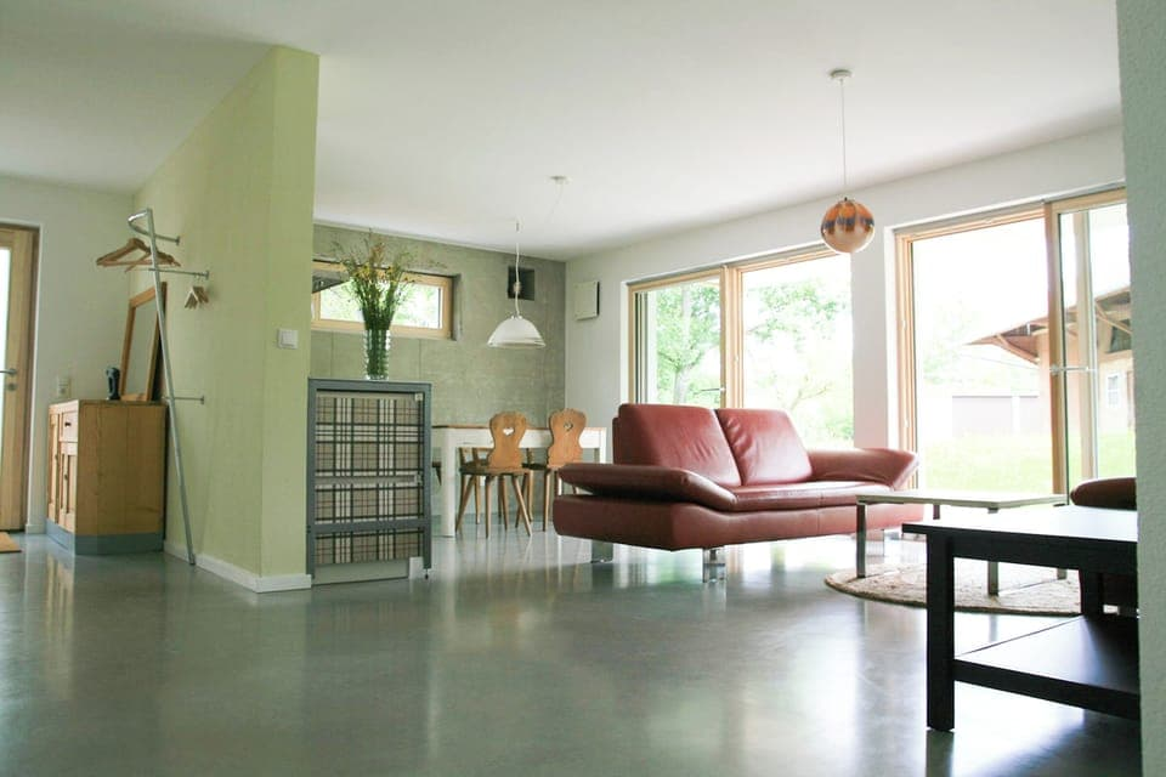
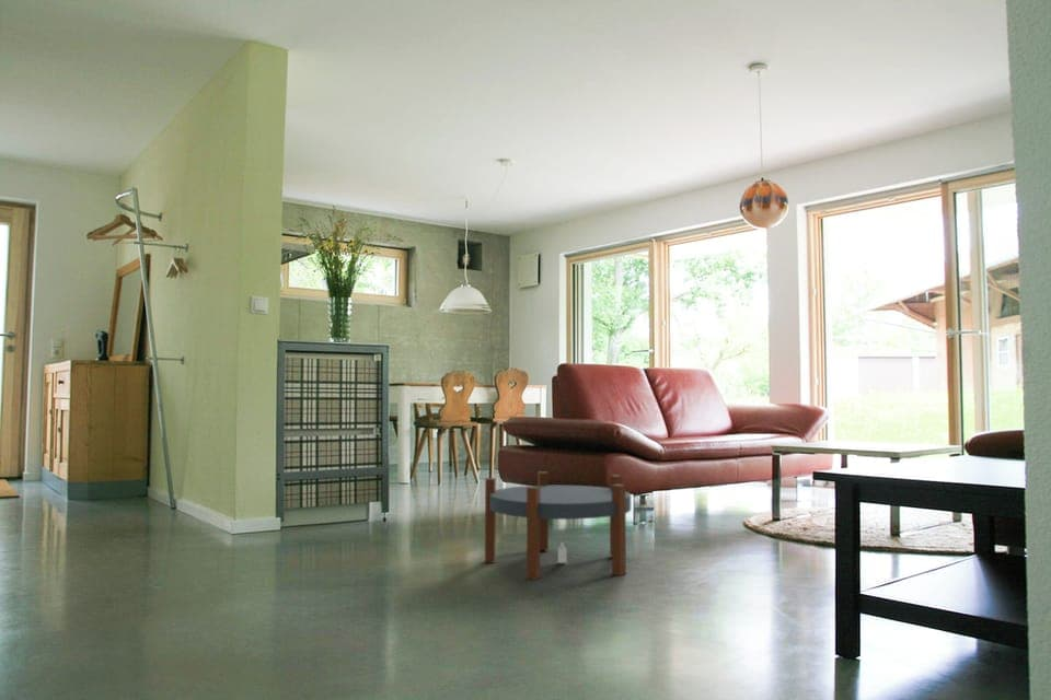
+ side table (562, 518)
